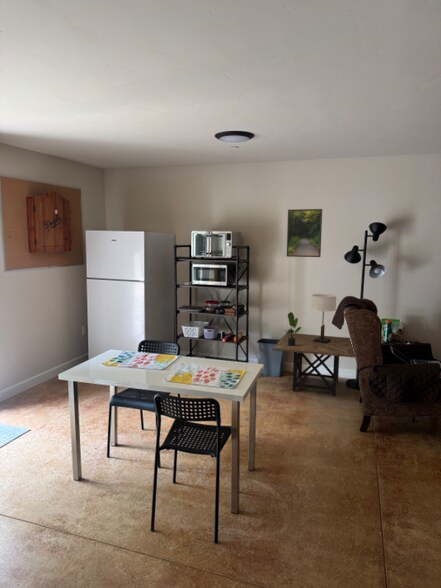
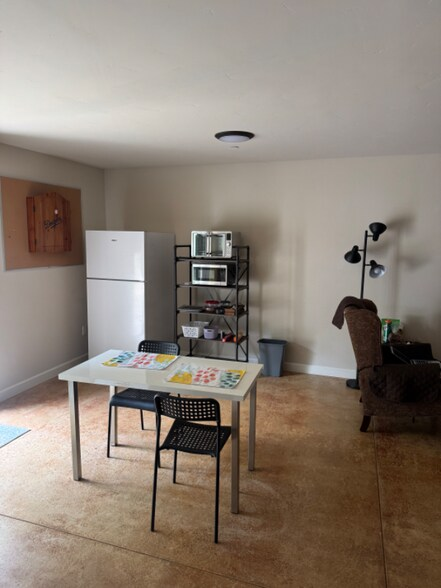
- potted plant (291, 328)
- side table (316, 365)
- table lamp (323, 318)
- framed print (304, 233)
